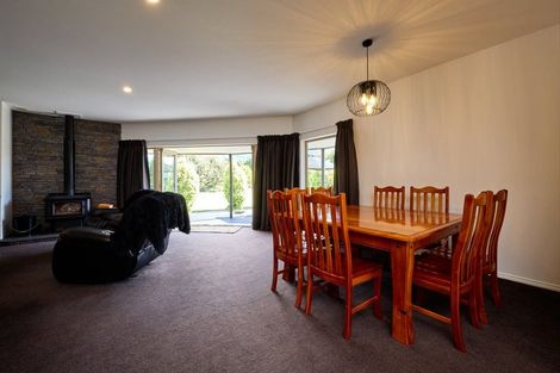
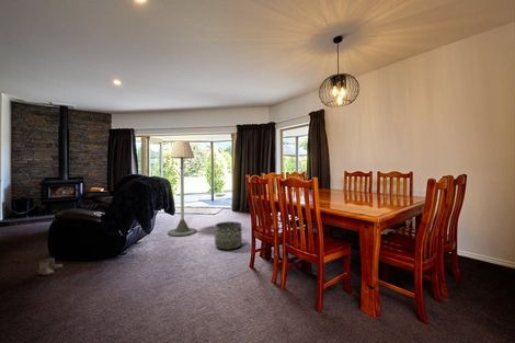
+ basket (228, 235)
+ floor lamp (182, 186)
+ boots (49, 265)
